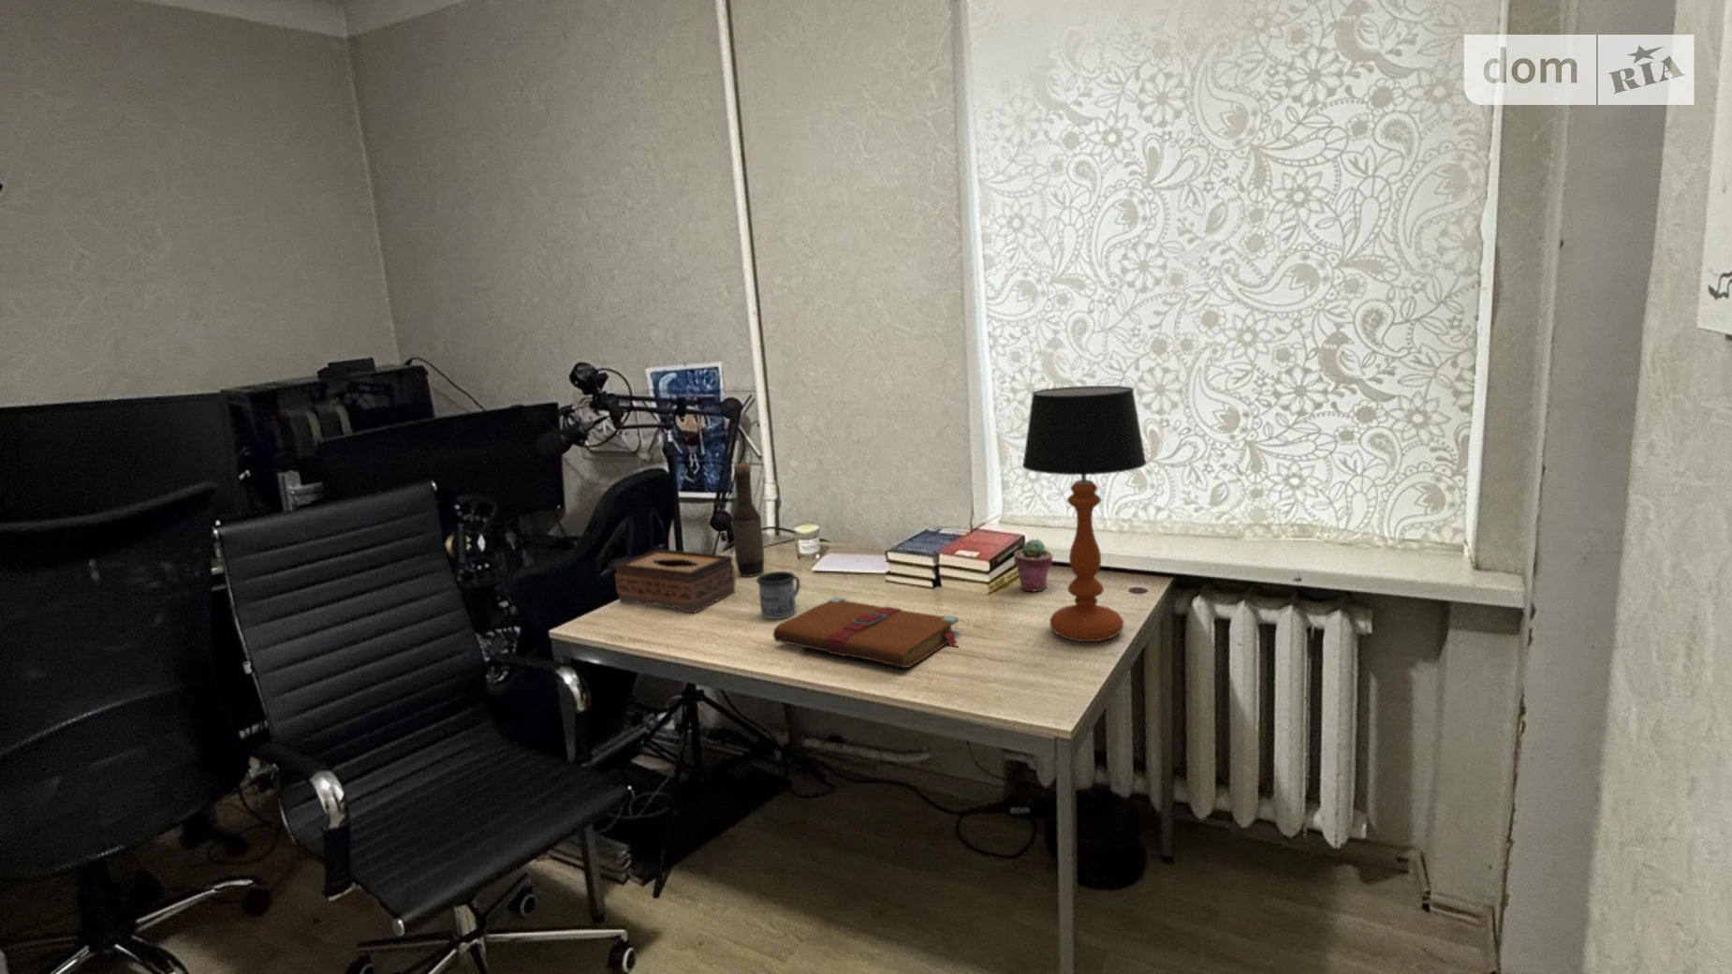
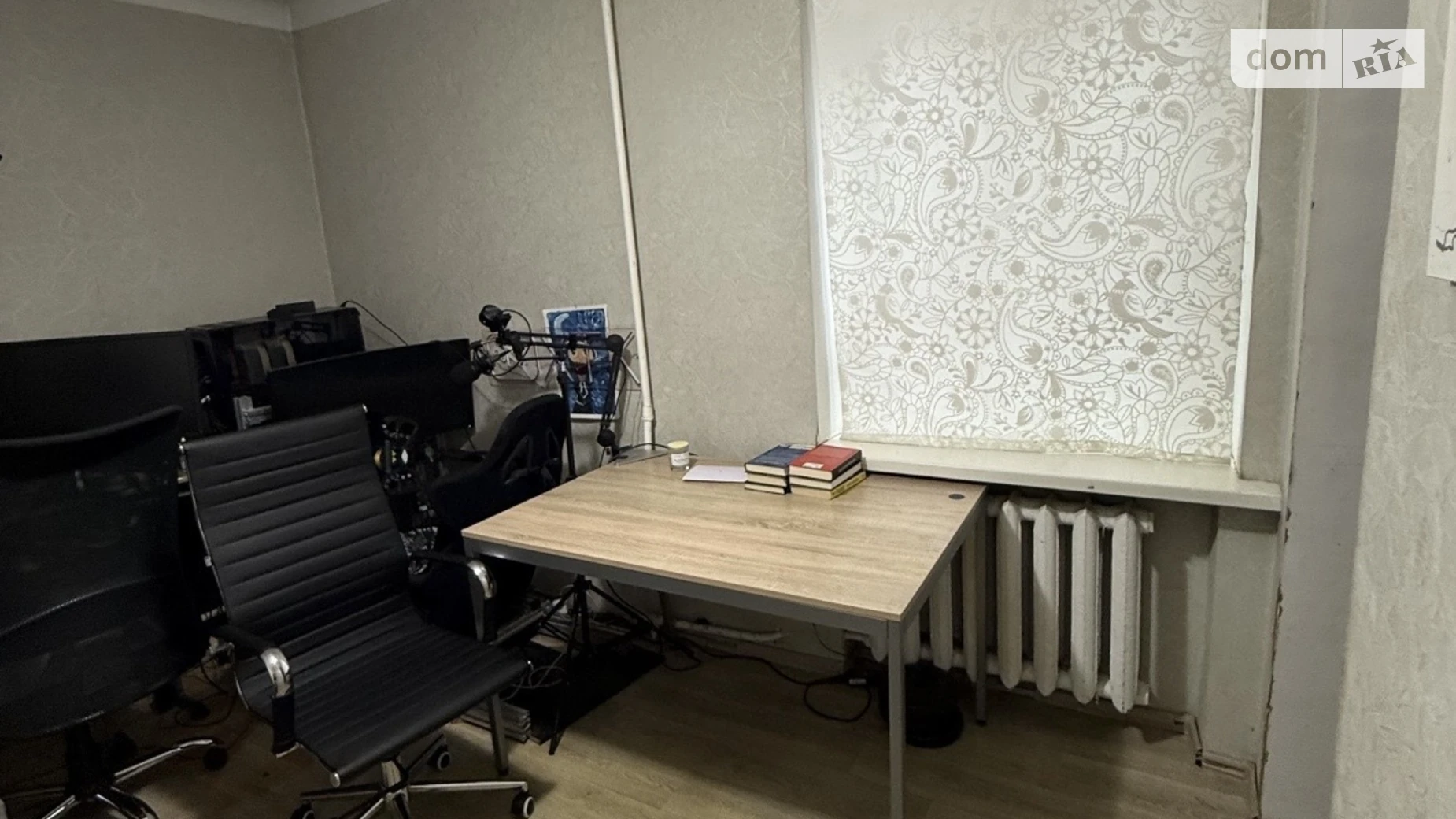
- tissue box (674, 579)
- book (872, 630)
- mug (780, 593)
- table lamp (1084, 514)
- potted succulent (1033, 563)
- bottle (746, 519)
